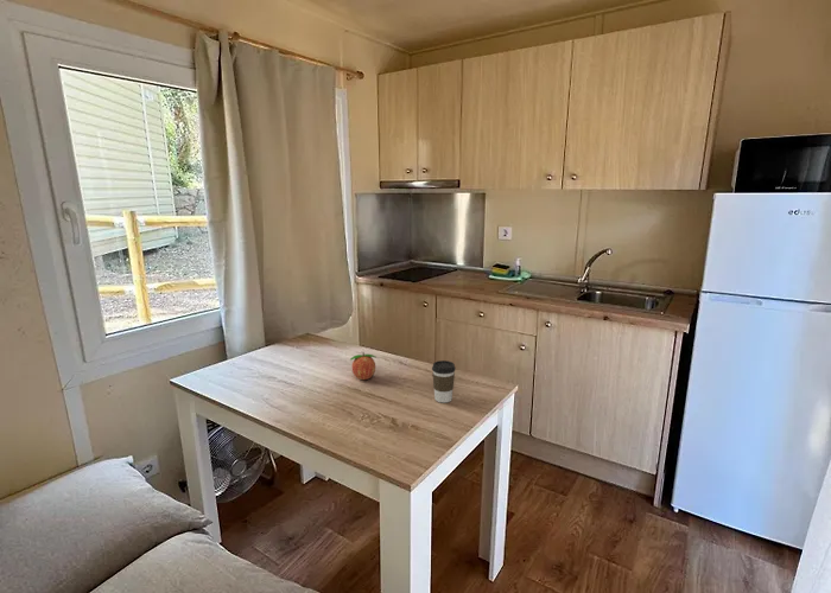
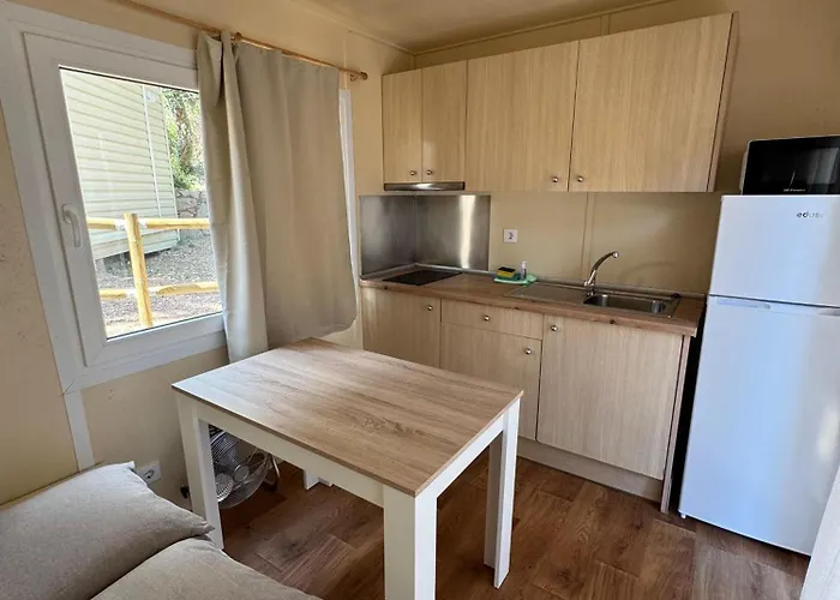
- coffee cup (443, 381)
- fruit (363, 365)
